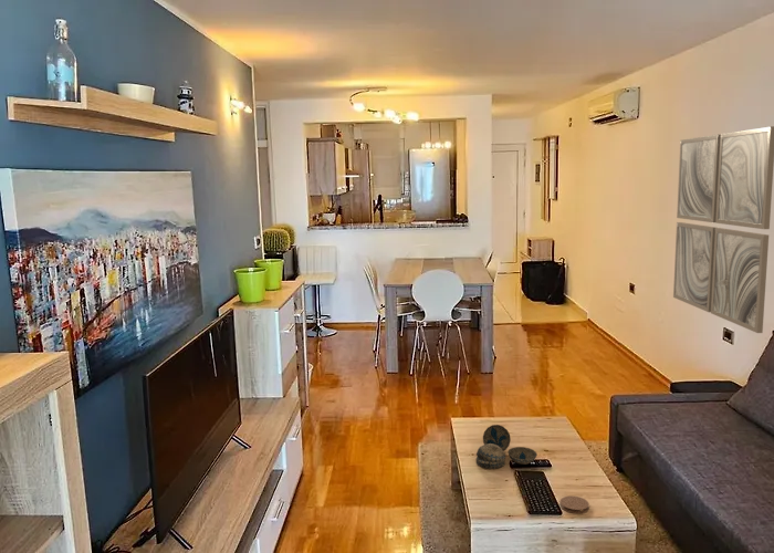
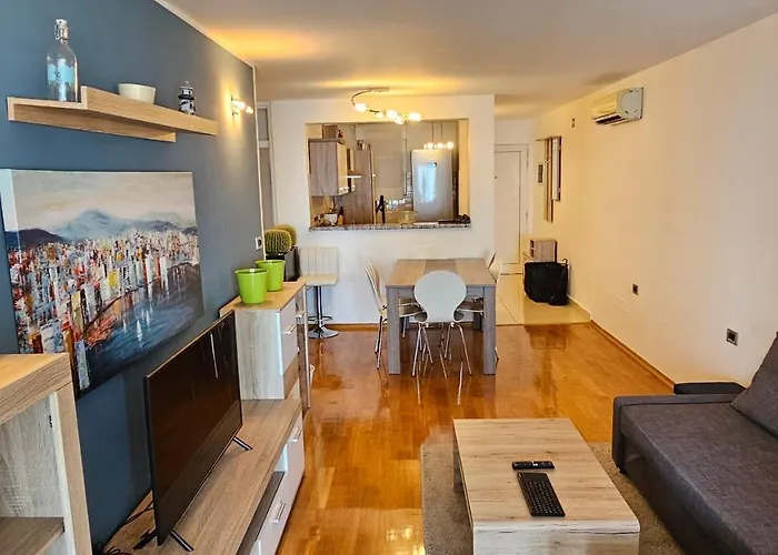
- decorative bowl (501, 447)
- coaster (574, 504)
- wall art (717, 222)
